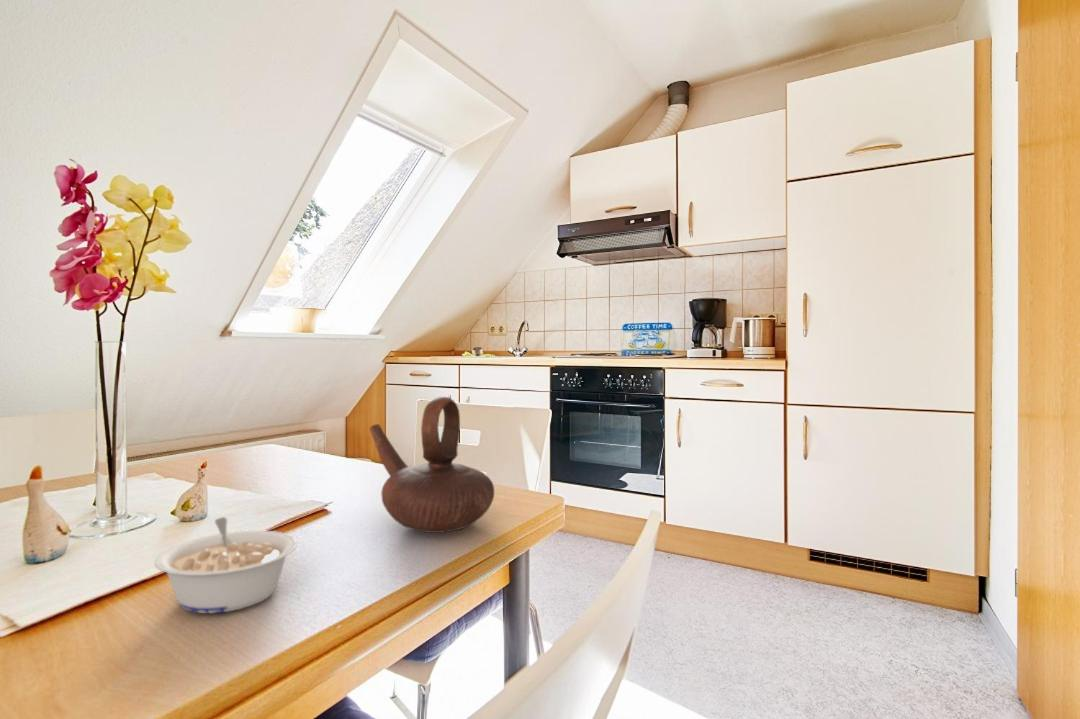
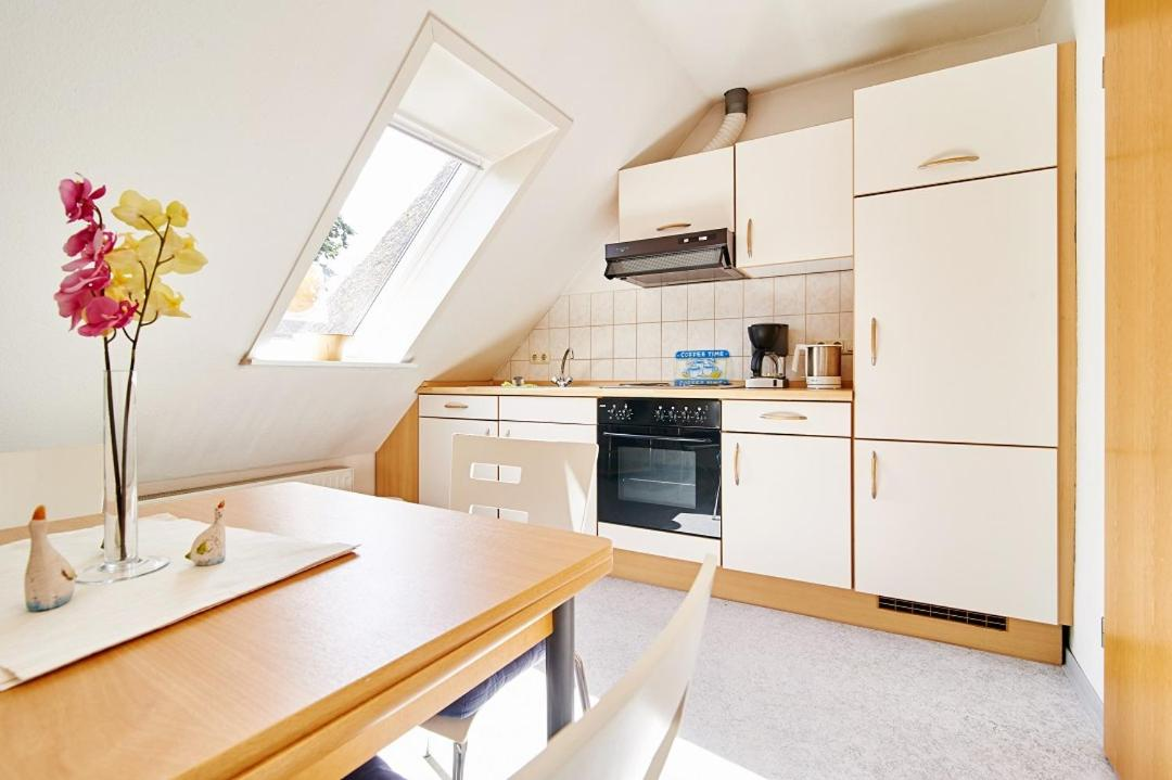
- teapot (424, 458)
- legume (225, 566)
